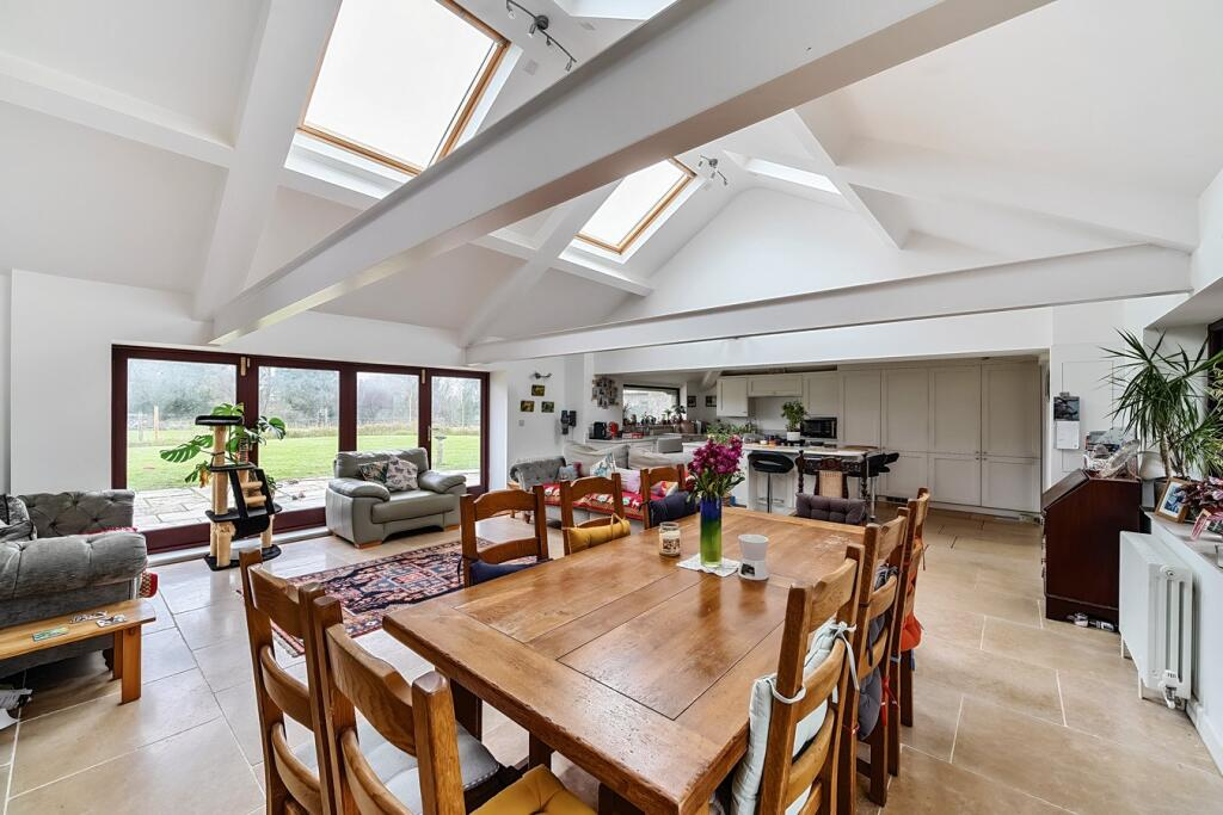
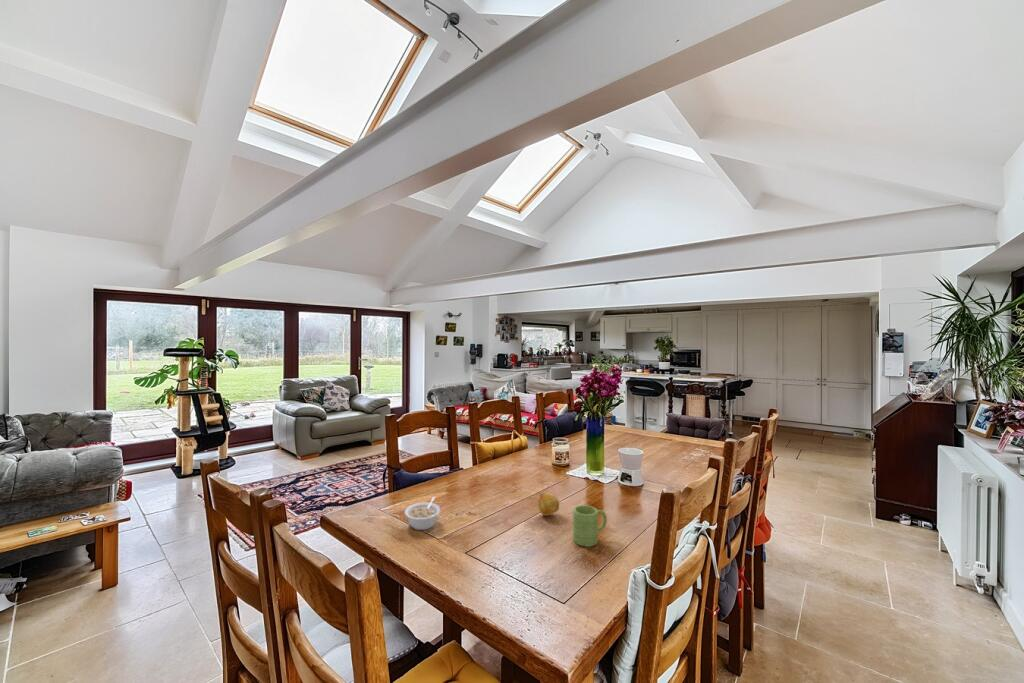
+ legume (422, 515)
+ mug (590, 524)
+ fruit (548, 504)
